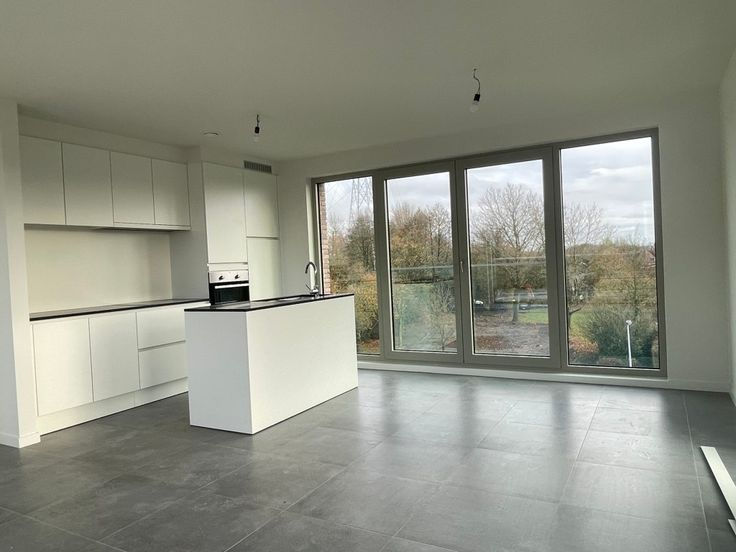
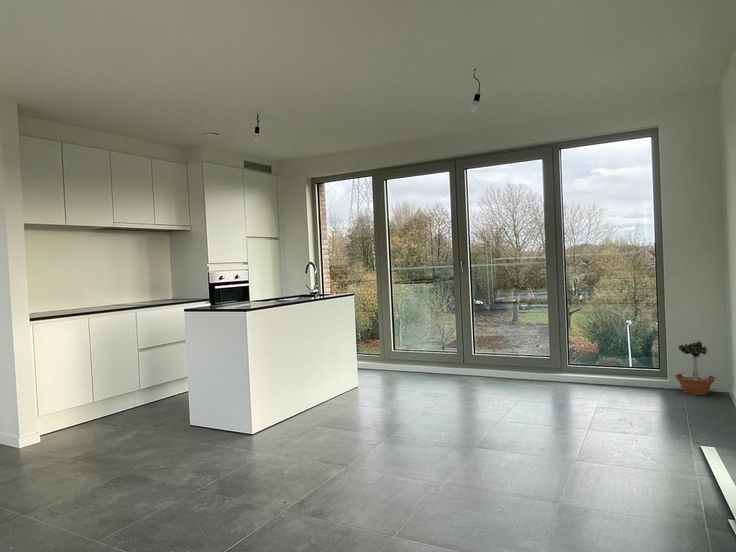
+ potted tree (694, 364)
